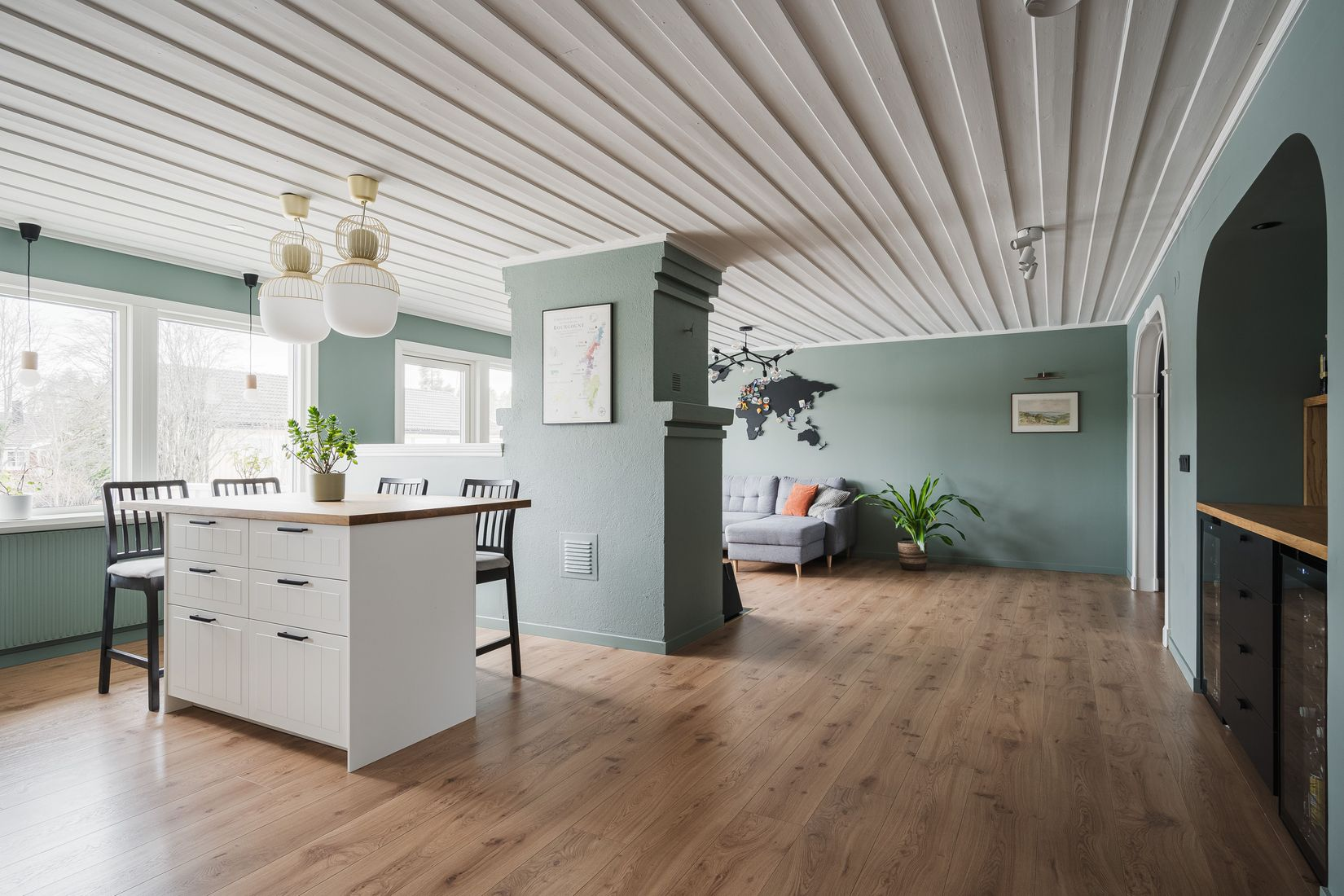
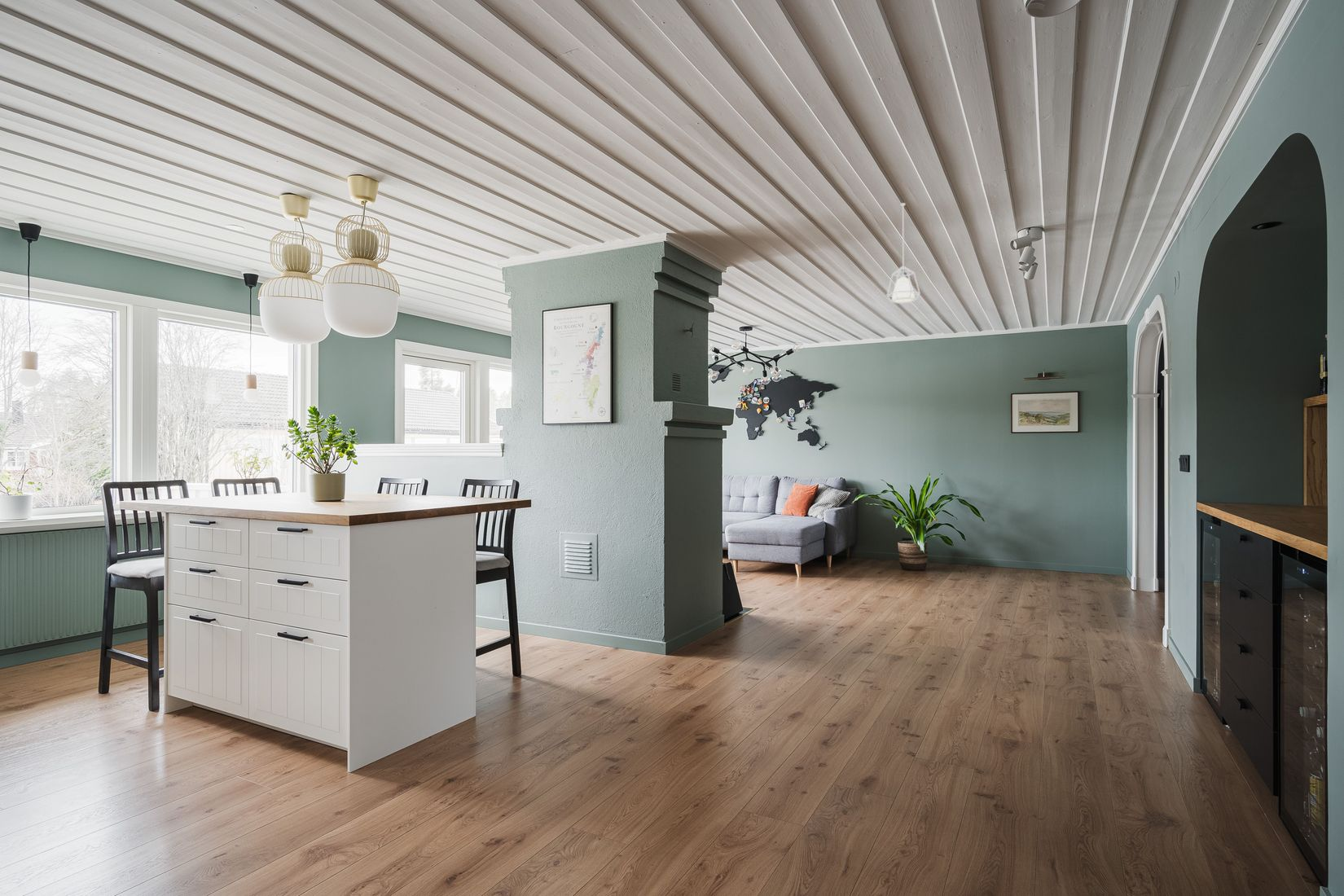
+ pendant lamp (903, 252)
